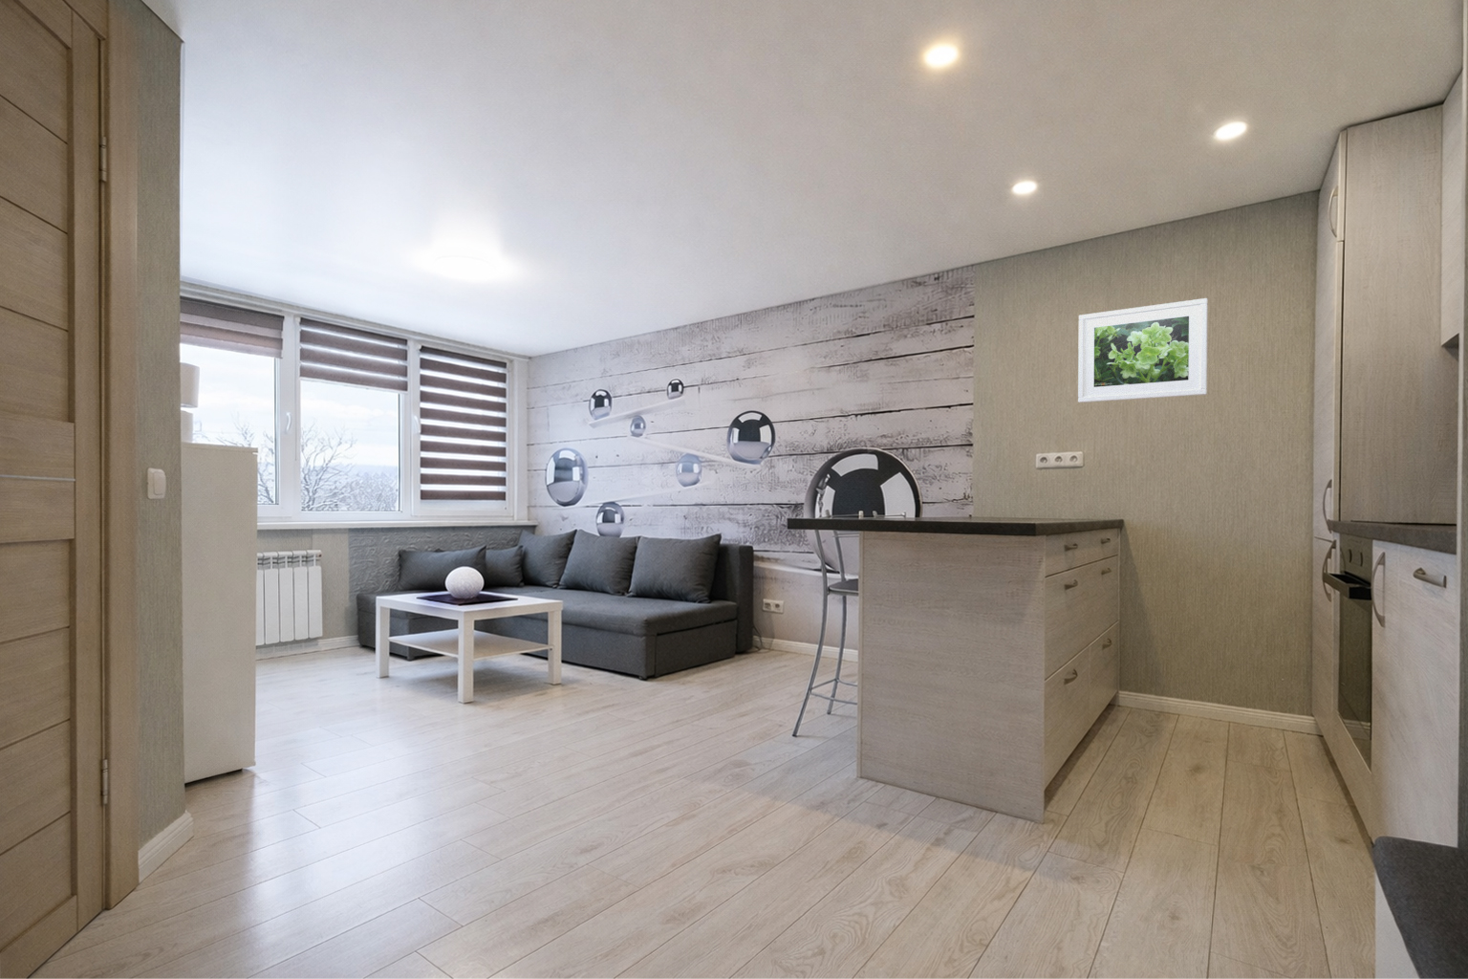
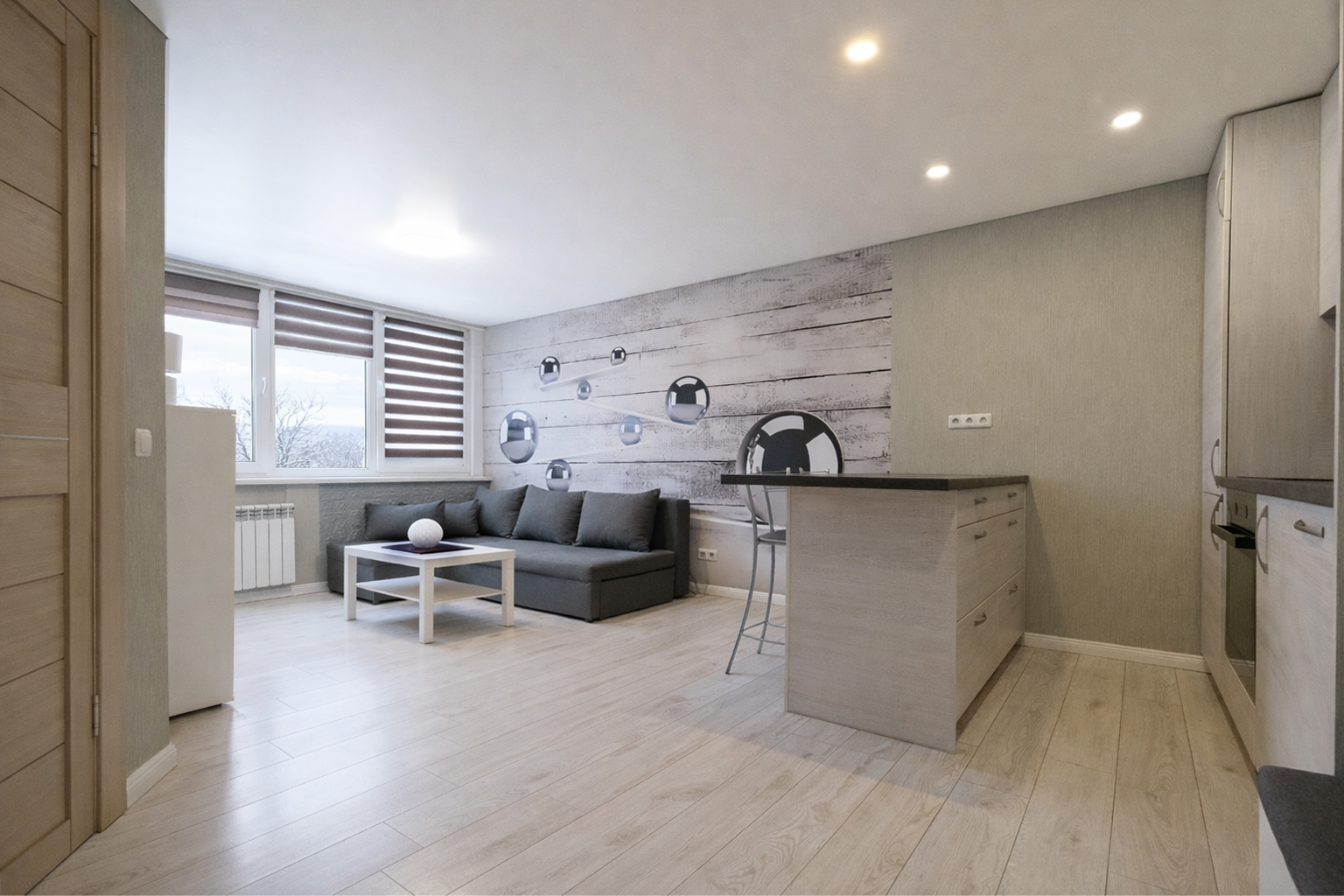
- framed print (1139, 353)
